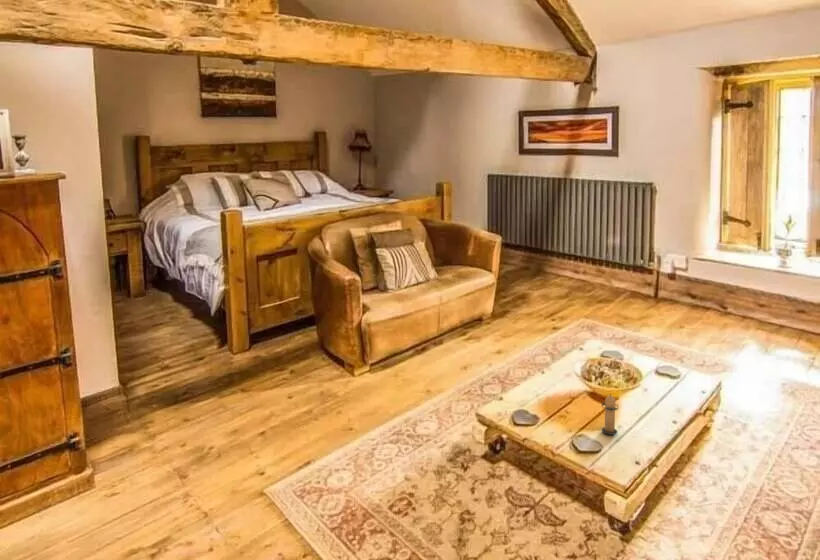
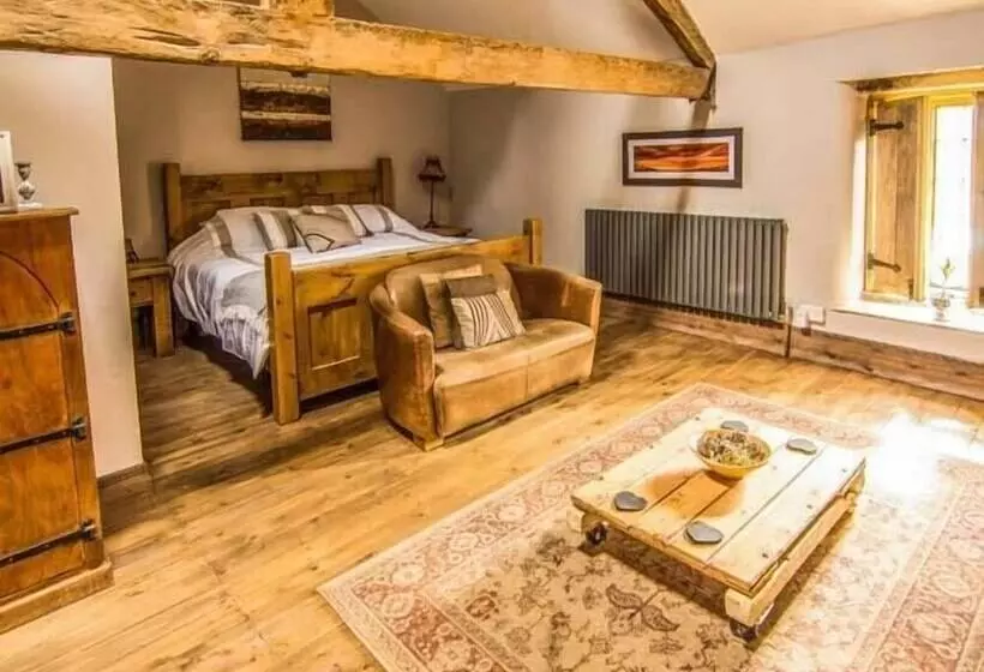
- candle (609, 413)
